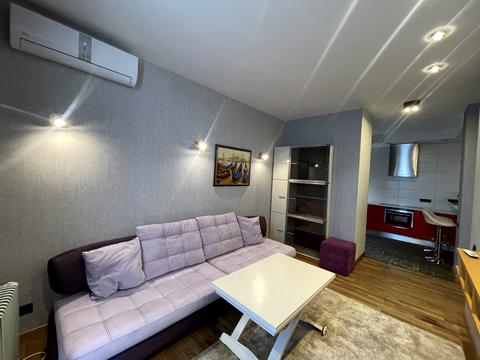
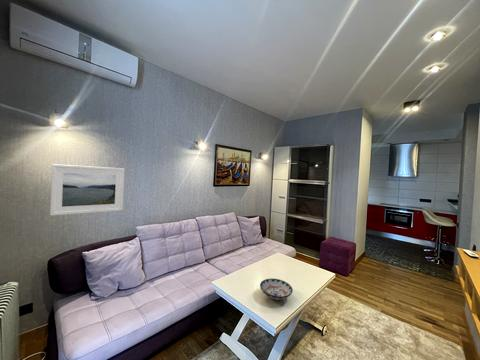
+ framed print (90, 189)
+ bowl (275, 291)
